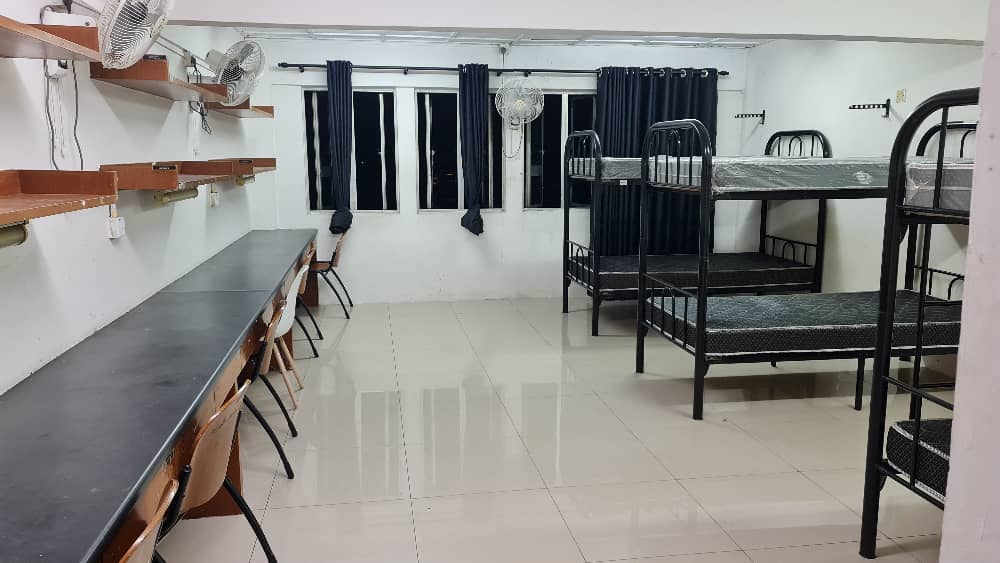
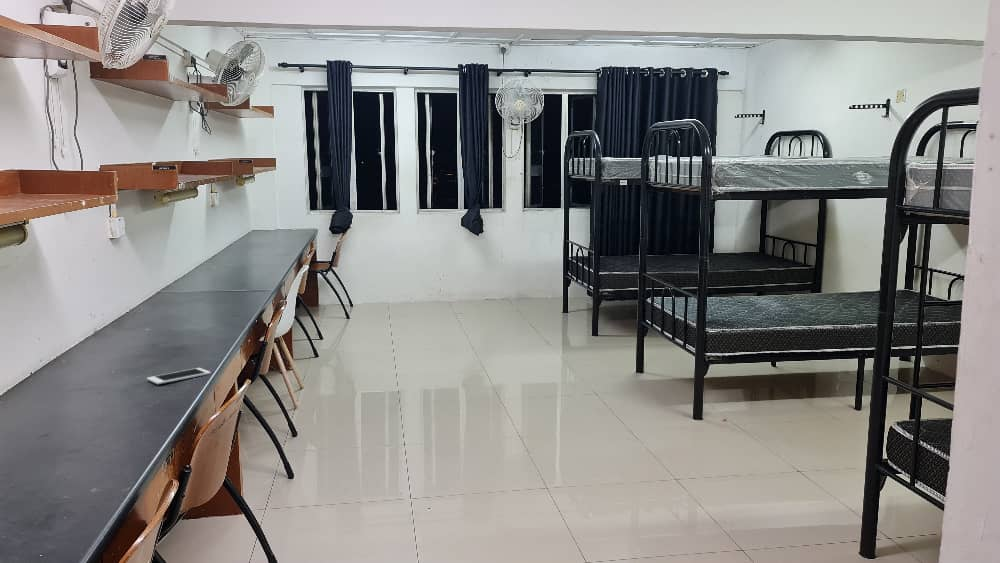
+ cell phone (179, 375)
